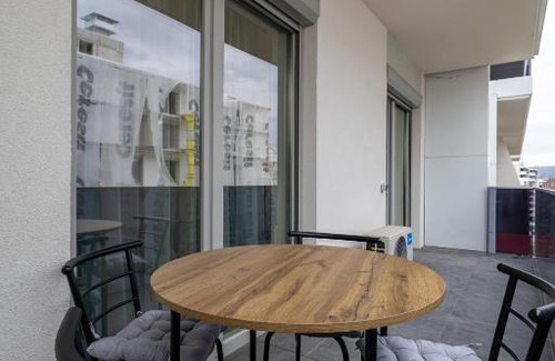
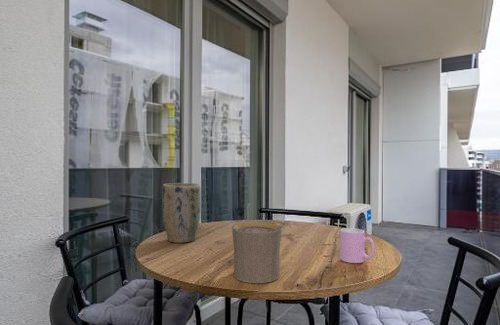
+ plant pot (181, 212)
+ cup (256, 250)
+ cup (357, 246)
